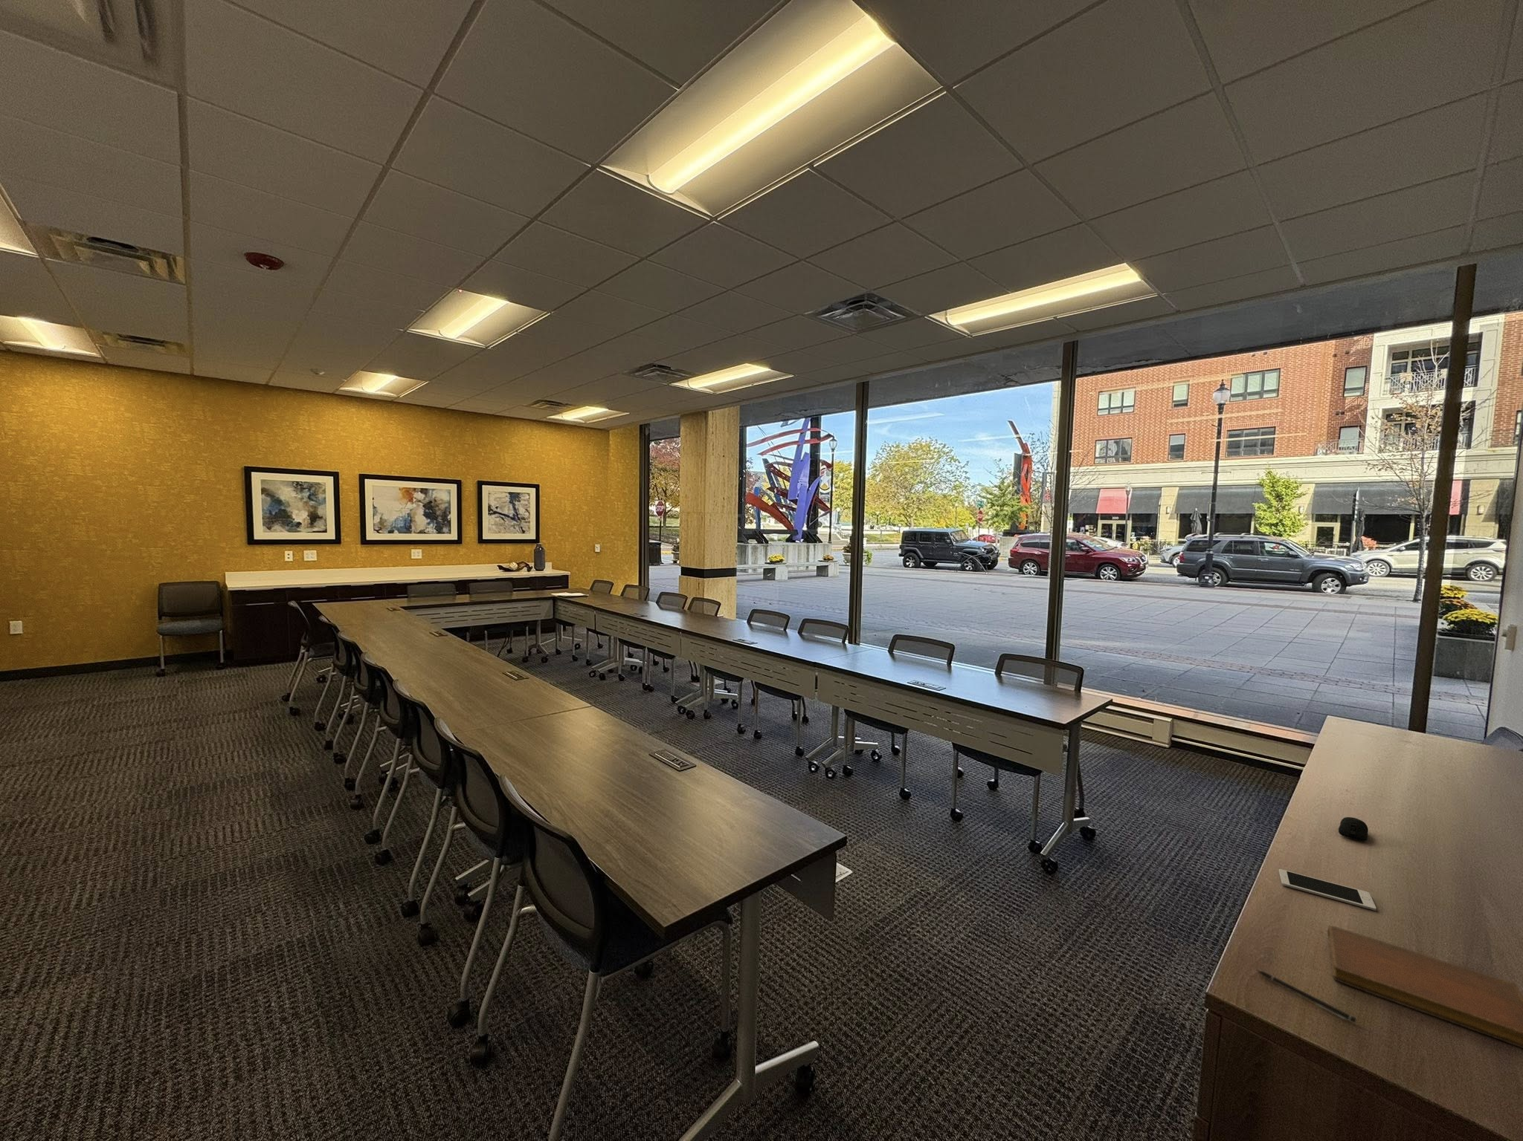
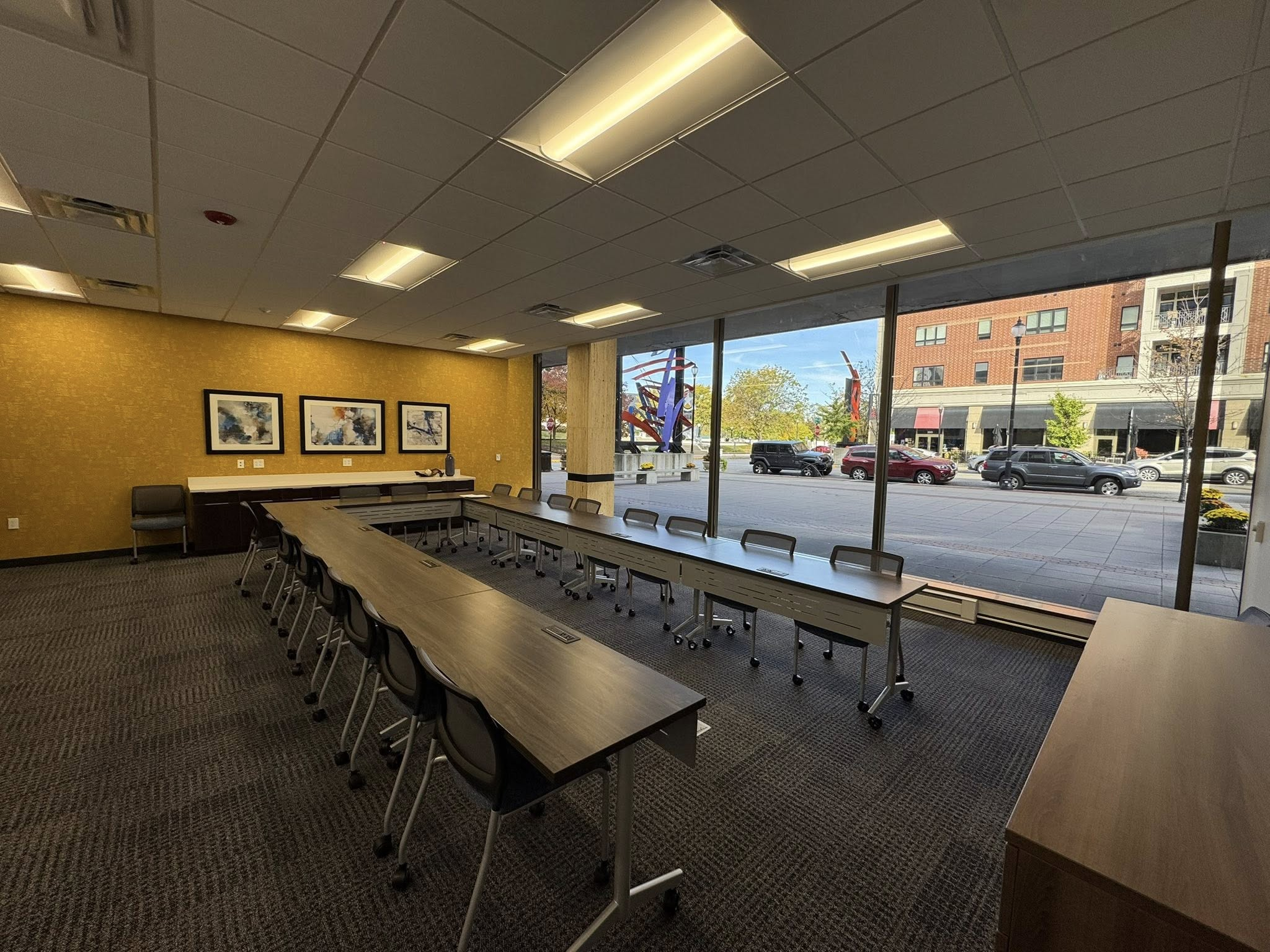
- pen (1302, 994)
- computer mouse (1354, 827)
- cell phone (1324, 888)
- notebook (1422, 980)
